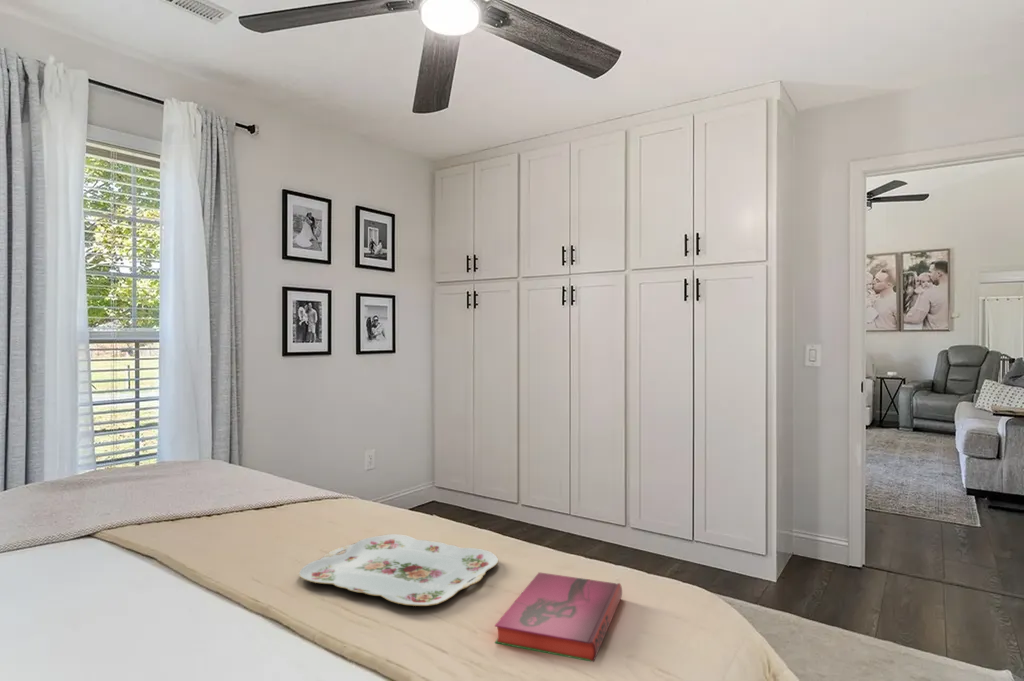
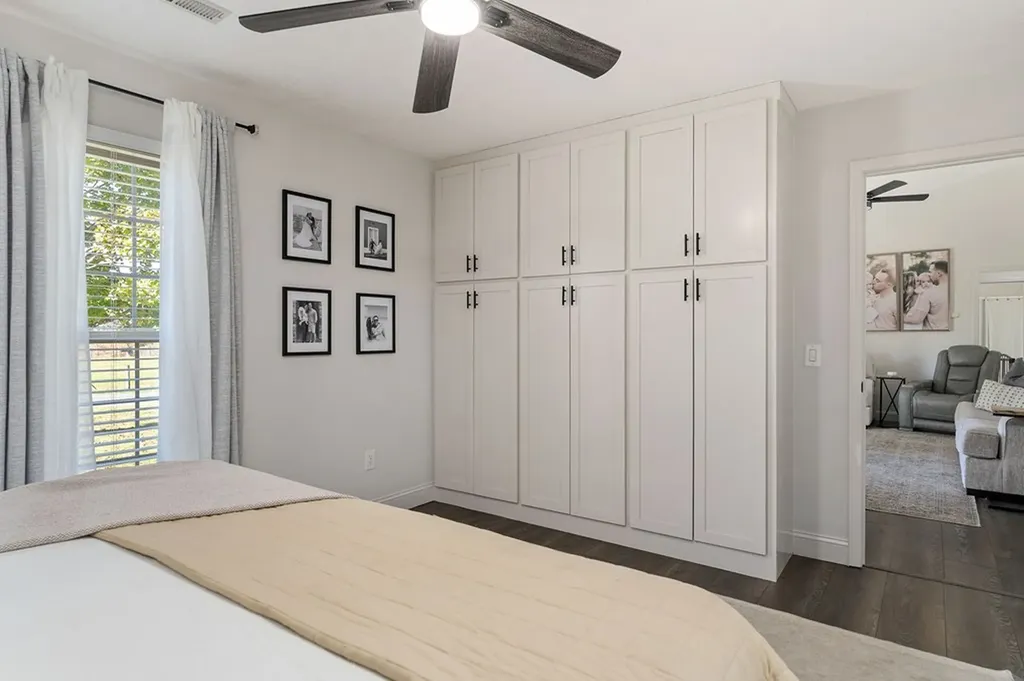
- hardback book (563, 611)
- serving tray (401, 567)
